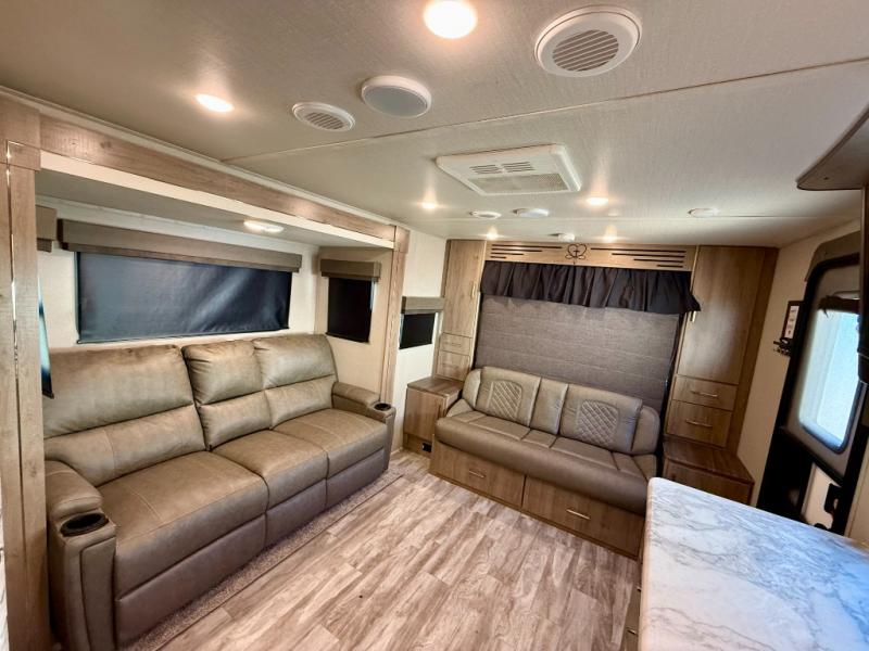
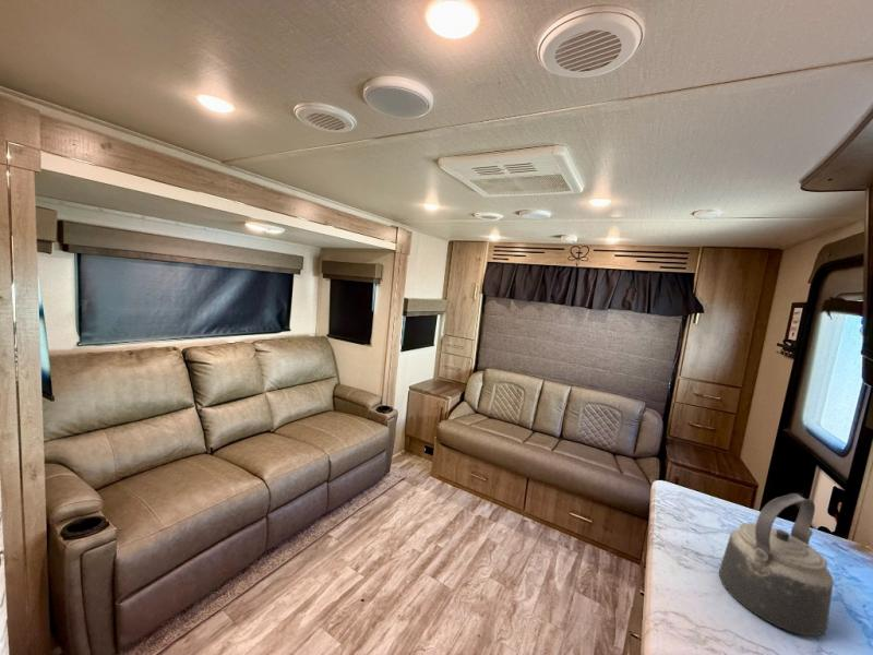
+ kettle (782, 548)
